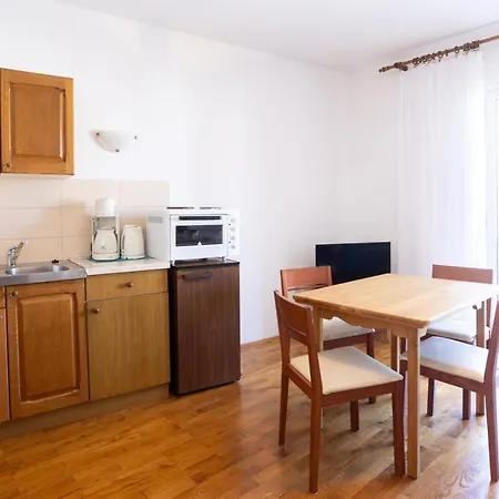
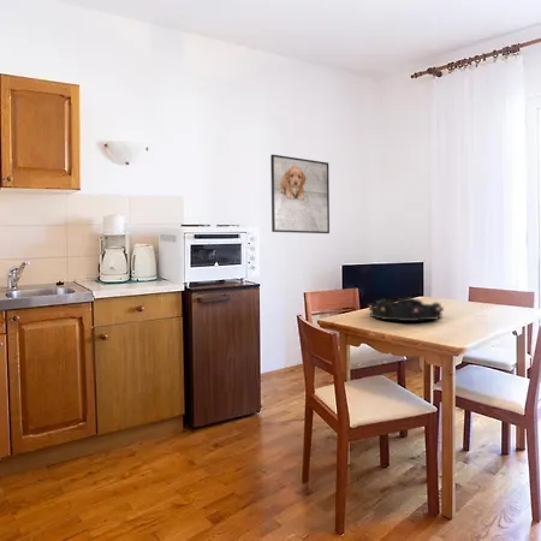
+ decorative bowl (405, 308)
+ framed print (301, 195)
